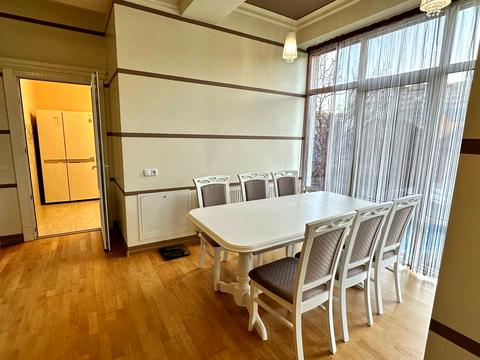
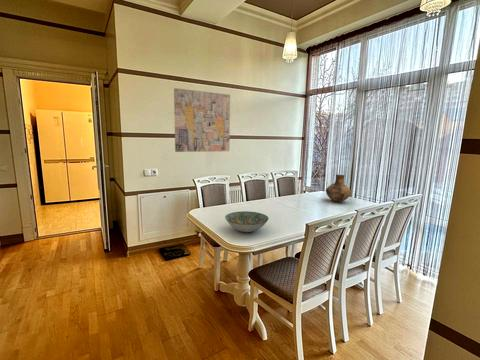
+ decorative bowl (246, 223)
+ vase (338, 188)
+ wall art (203, 122)
